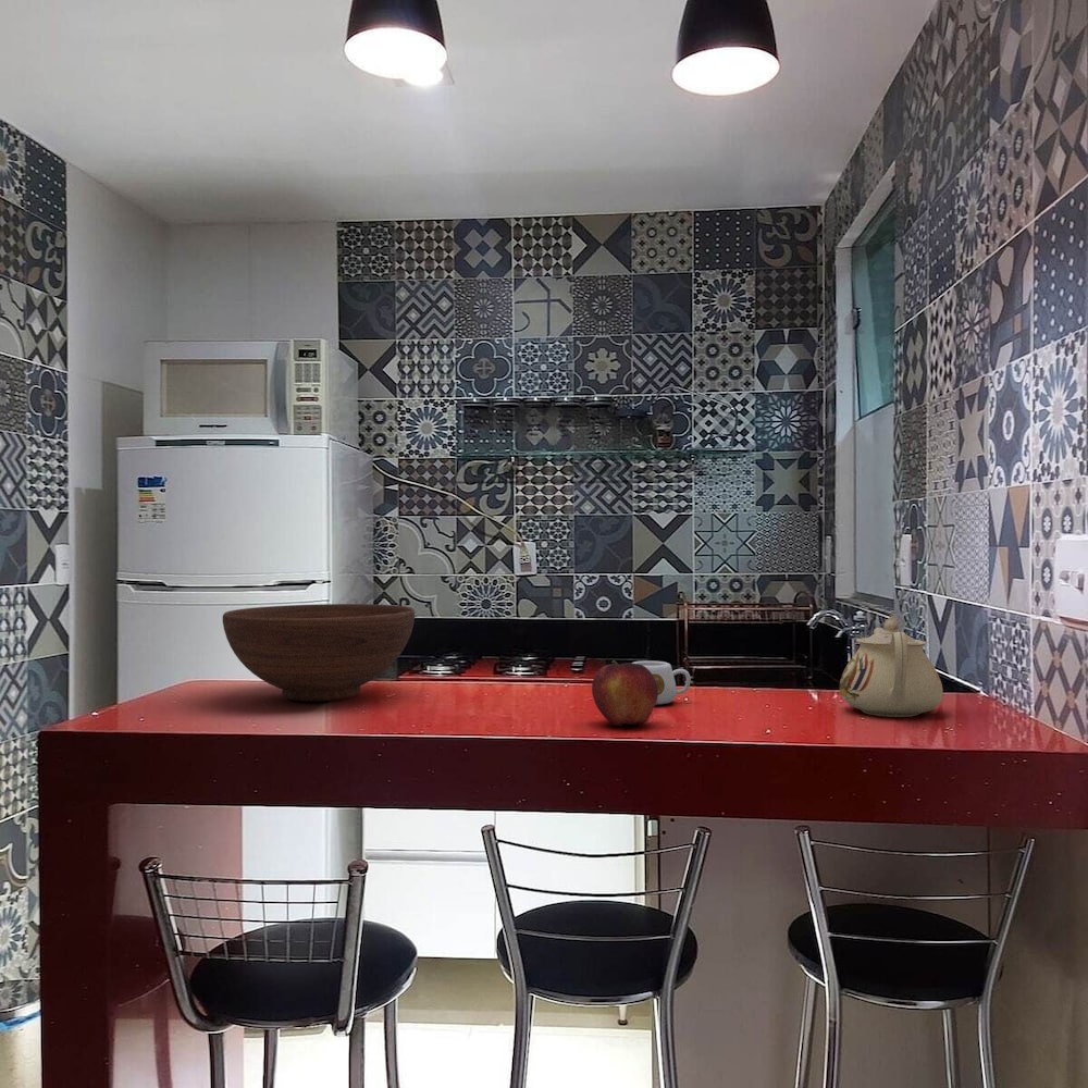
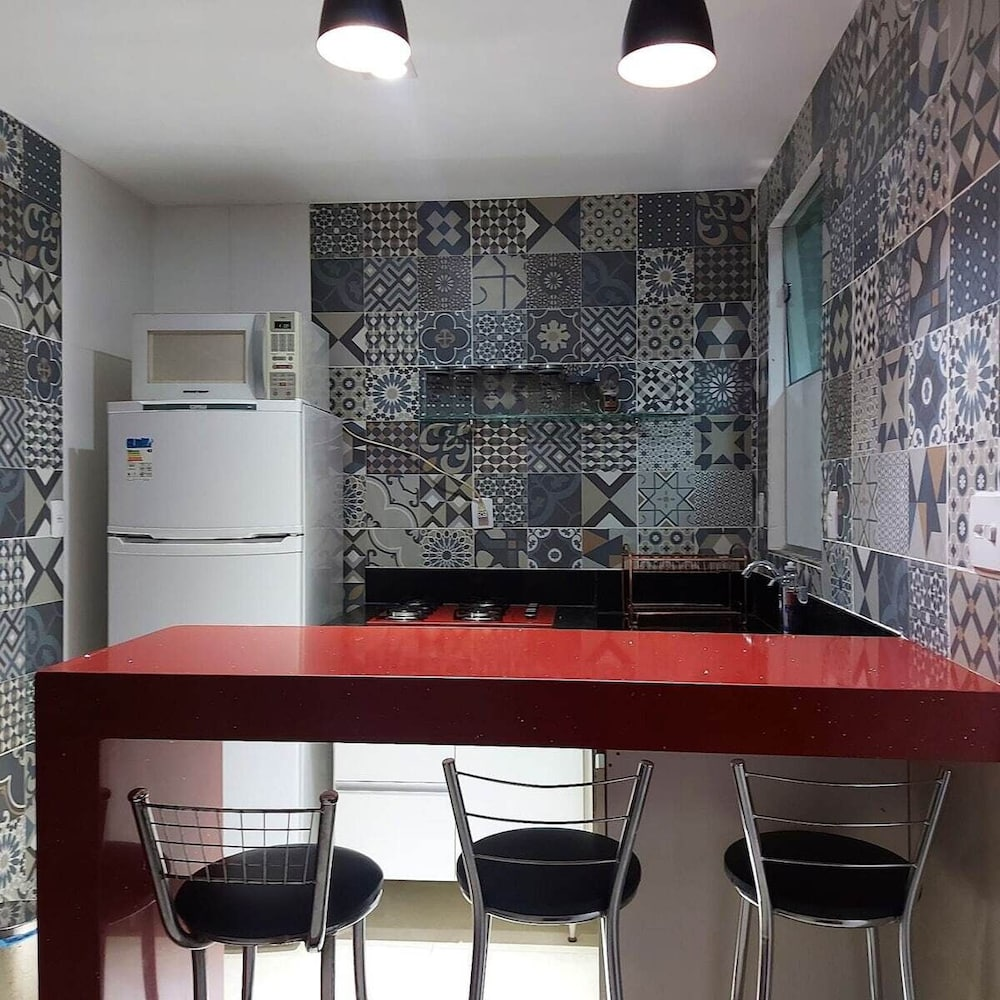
- fruit (625, 692)
- fruit bowl (321, 654)
- teapot (890, 665)
- mug (657, 682)
